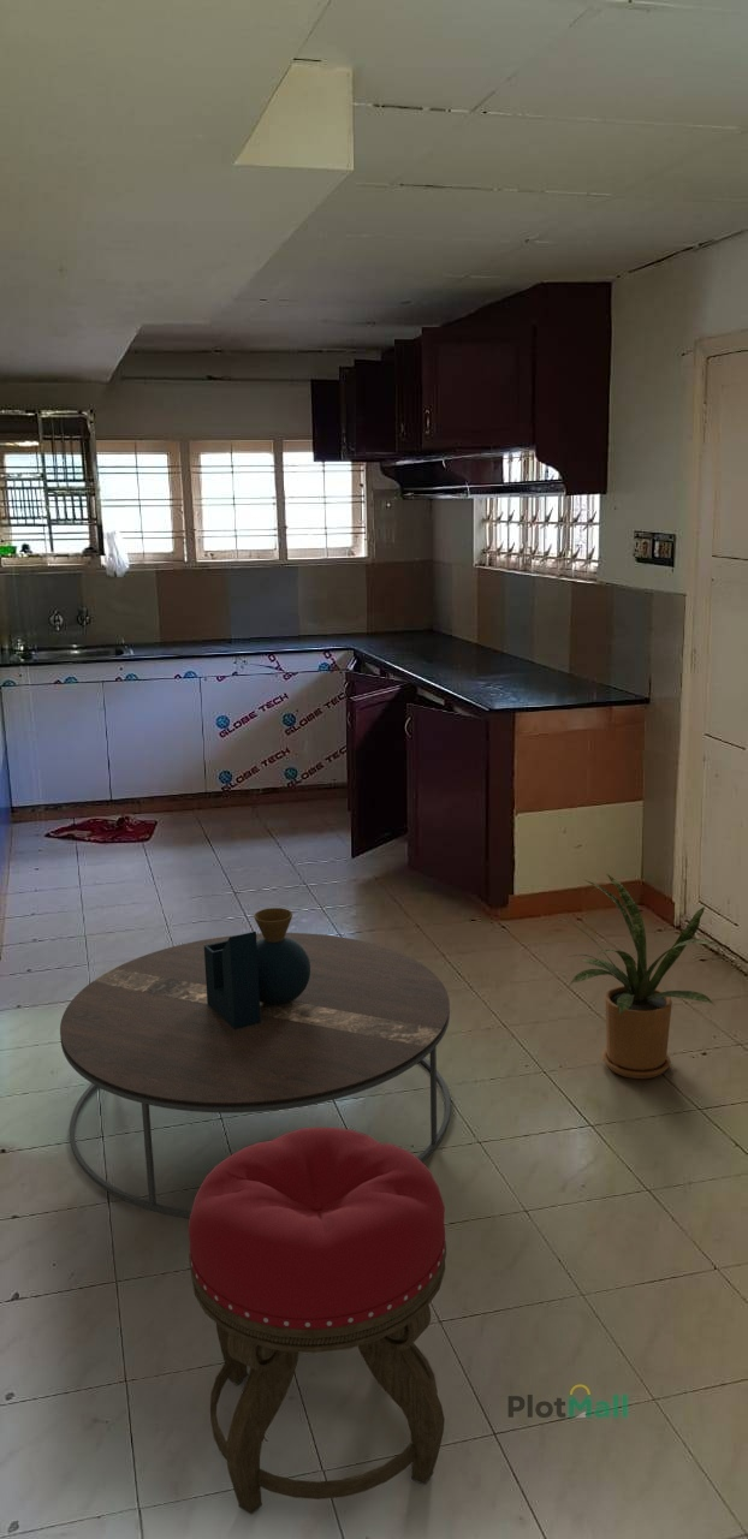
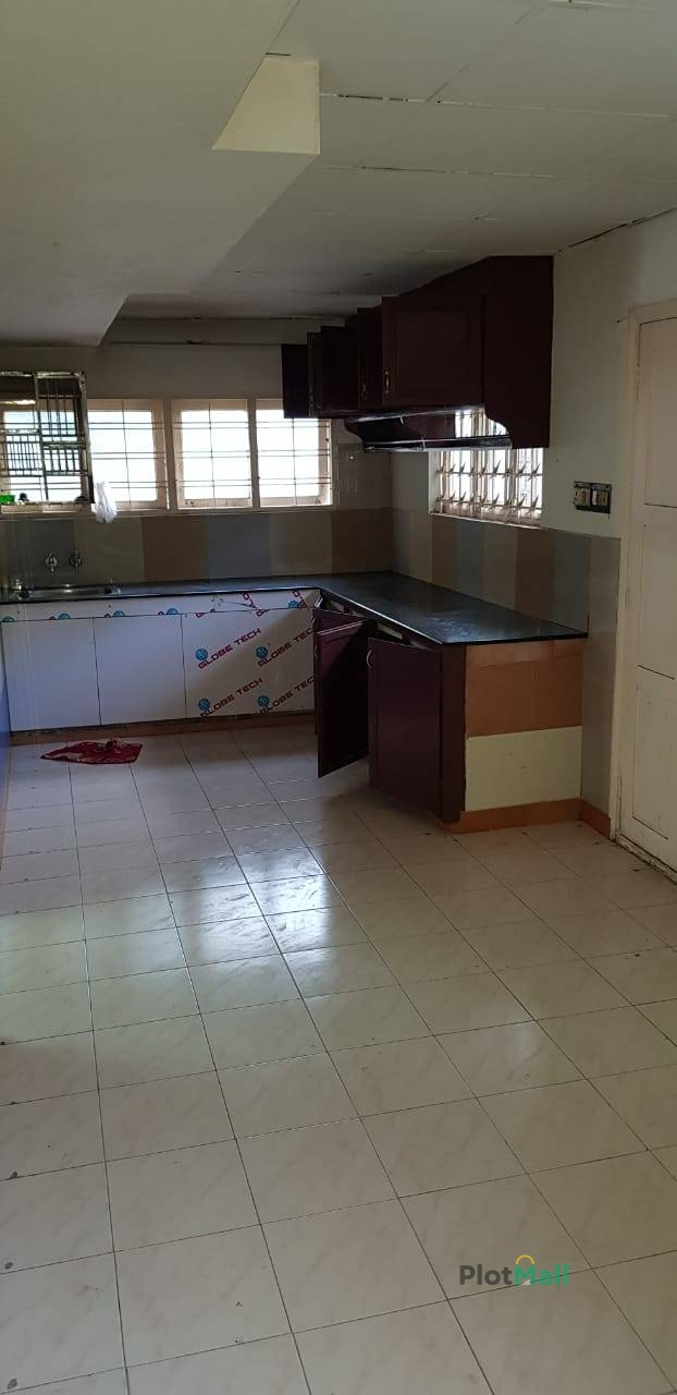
- house plant (630, 982)
- coffee table (257, 1012)
- stool (320, 1306)
